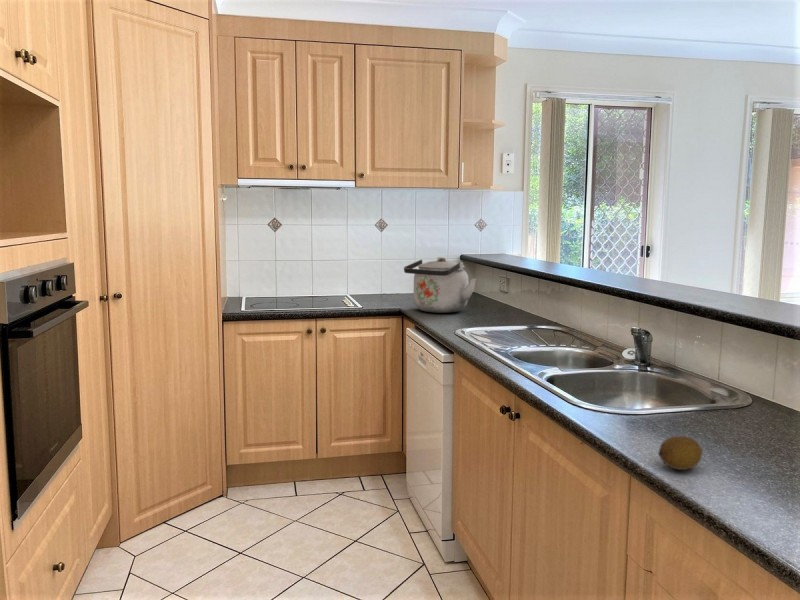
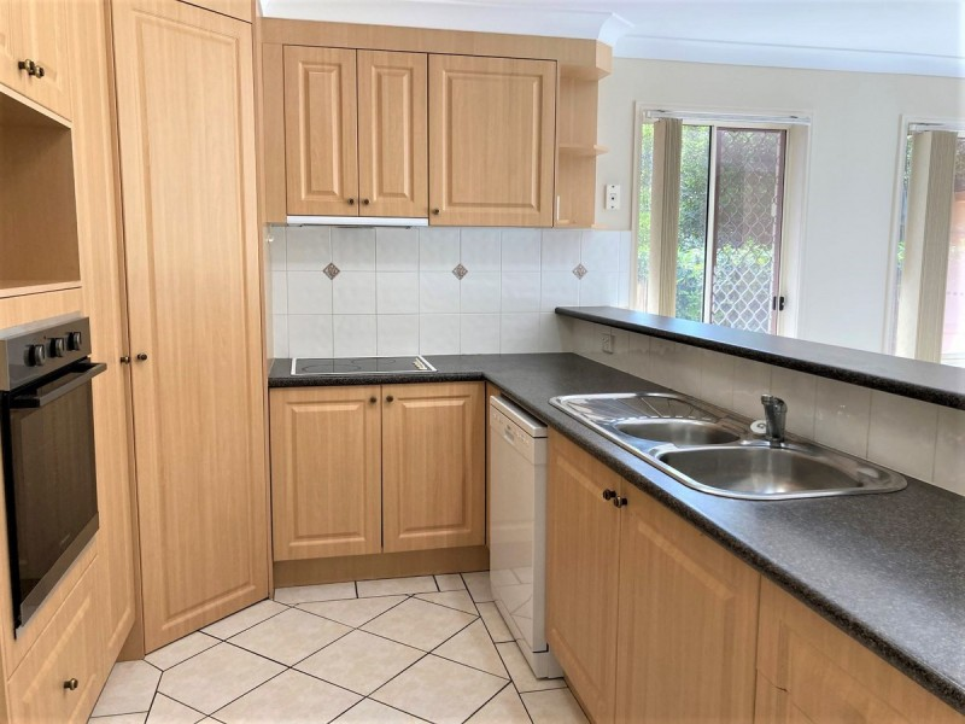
- fruit (681, 452)
- kettle (445, 284)
